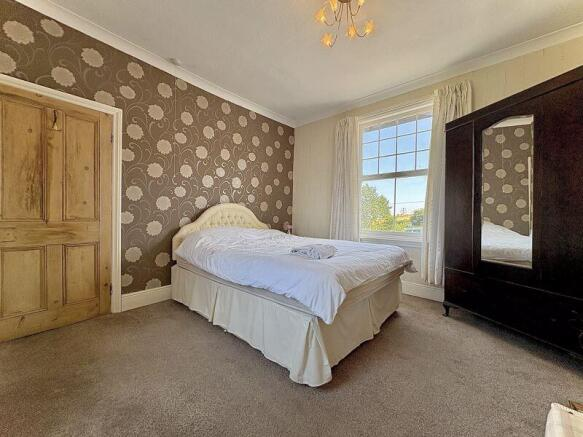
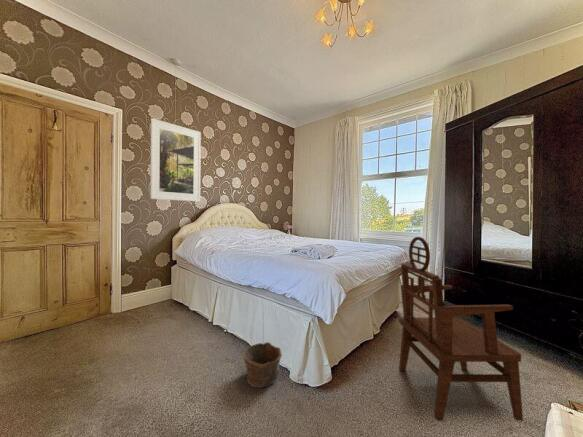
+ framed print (177, 163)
+ clay pot (262, 358)
+ armchair (454, 314)
